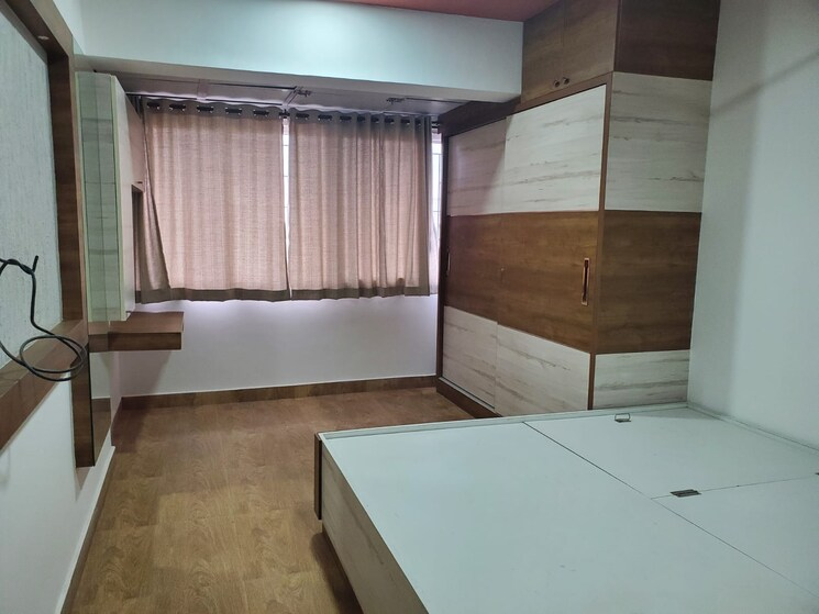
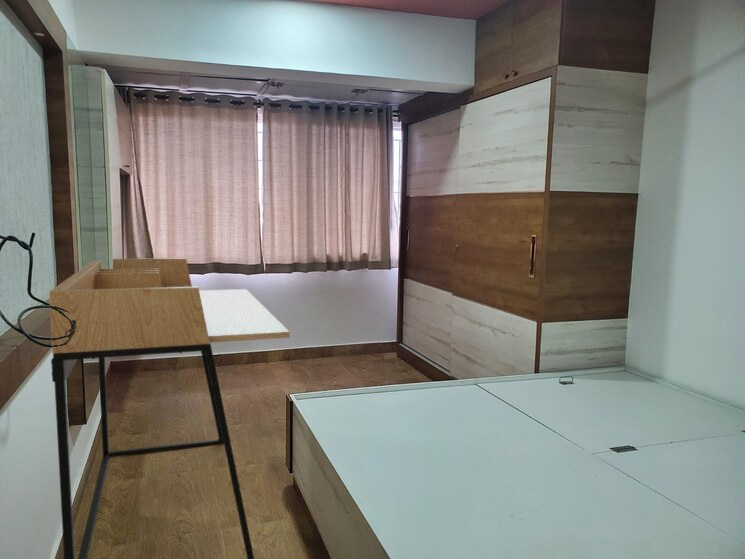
+ desk (207, 382)
